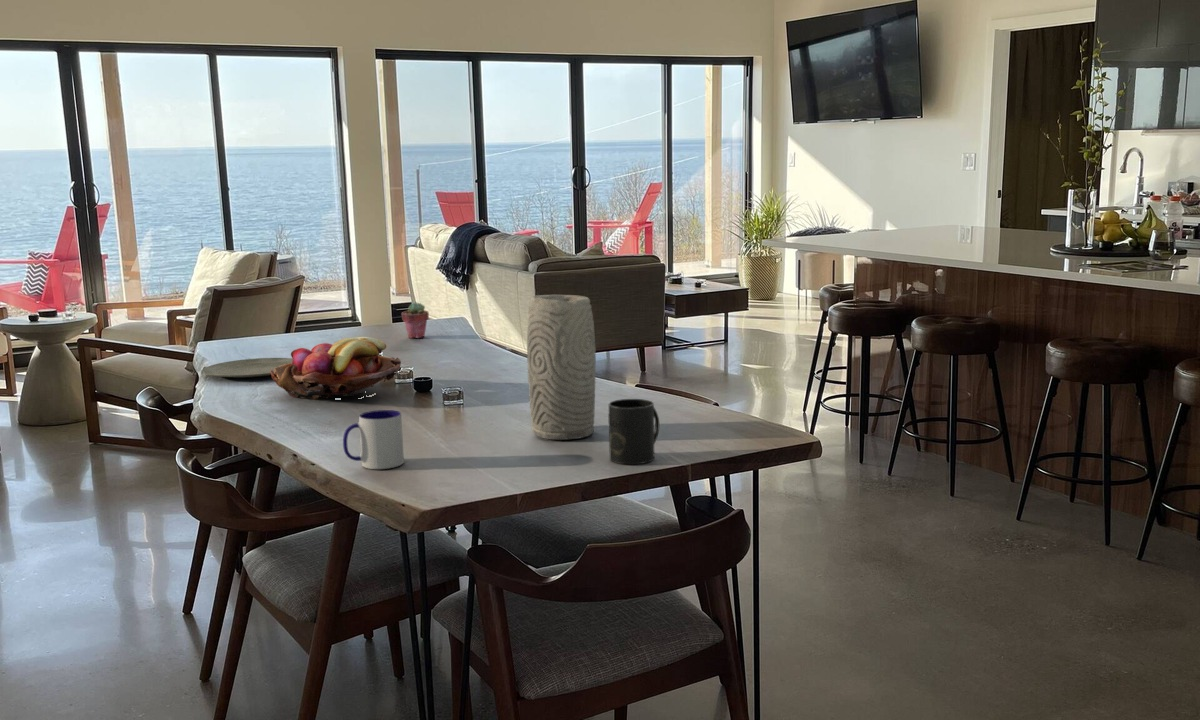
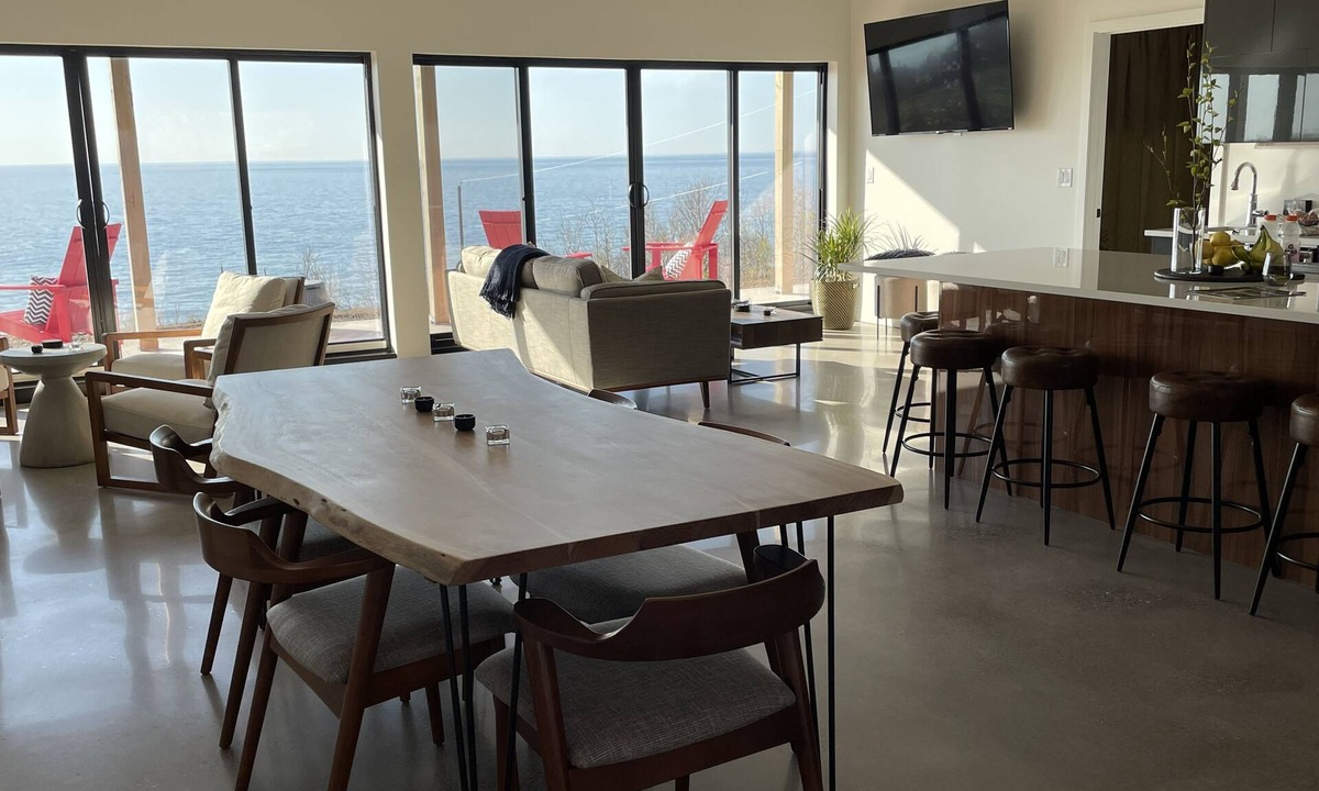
- plate (255, 368)
- mug (373, 440)
- vase (561, 365)
- fruit basket (337, 366)
- potted succulent (415, 319)
- mug (637, 429)
